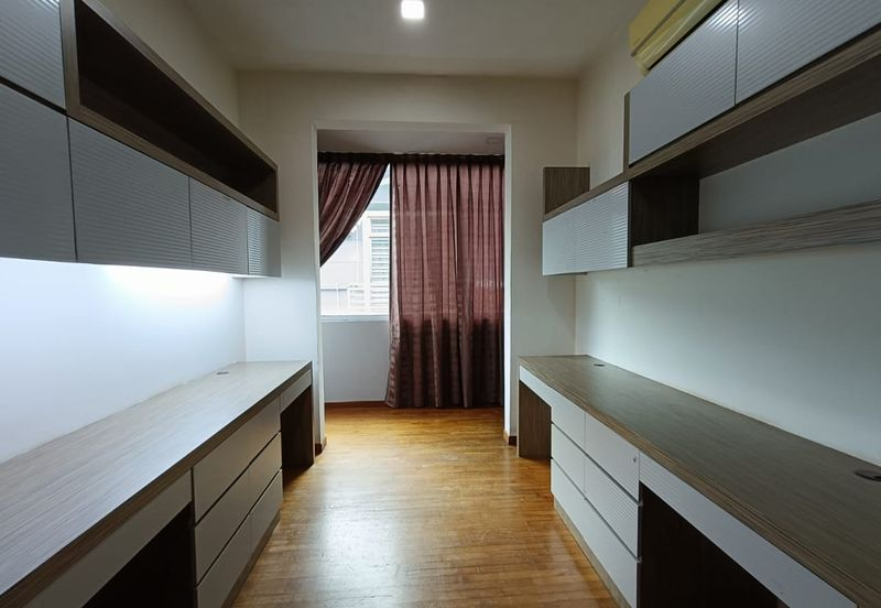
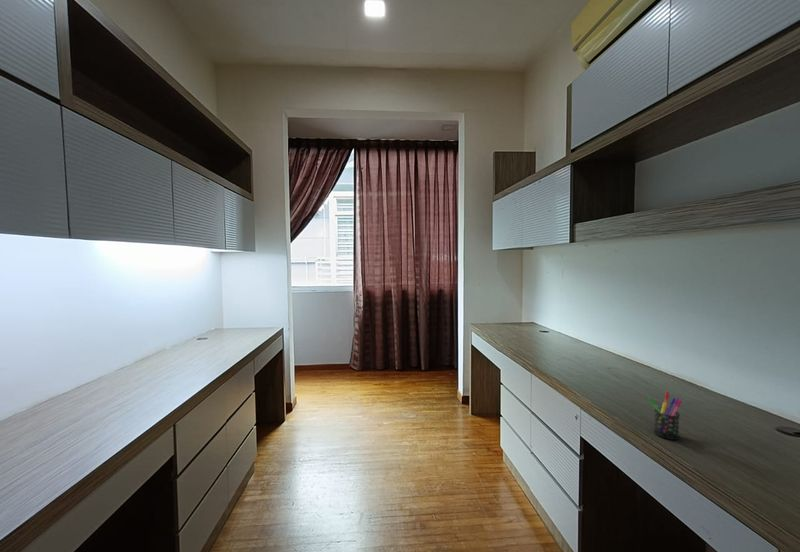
+ pen holder (663, 413)
